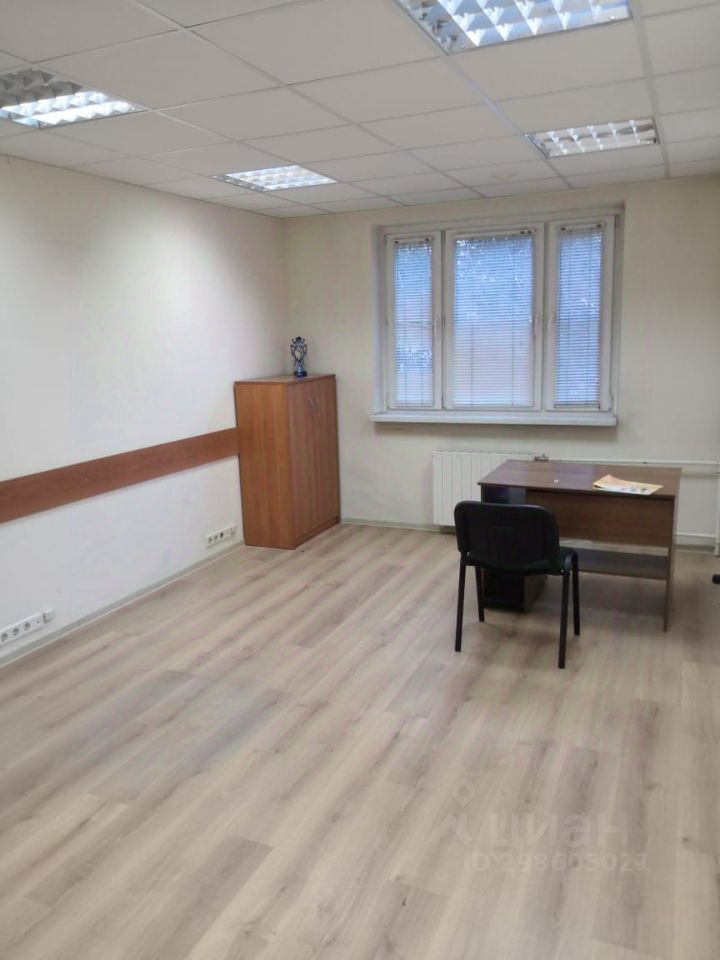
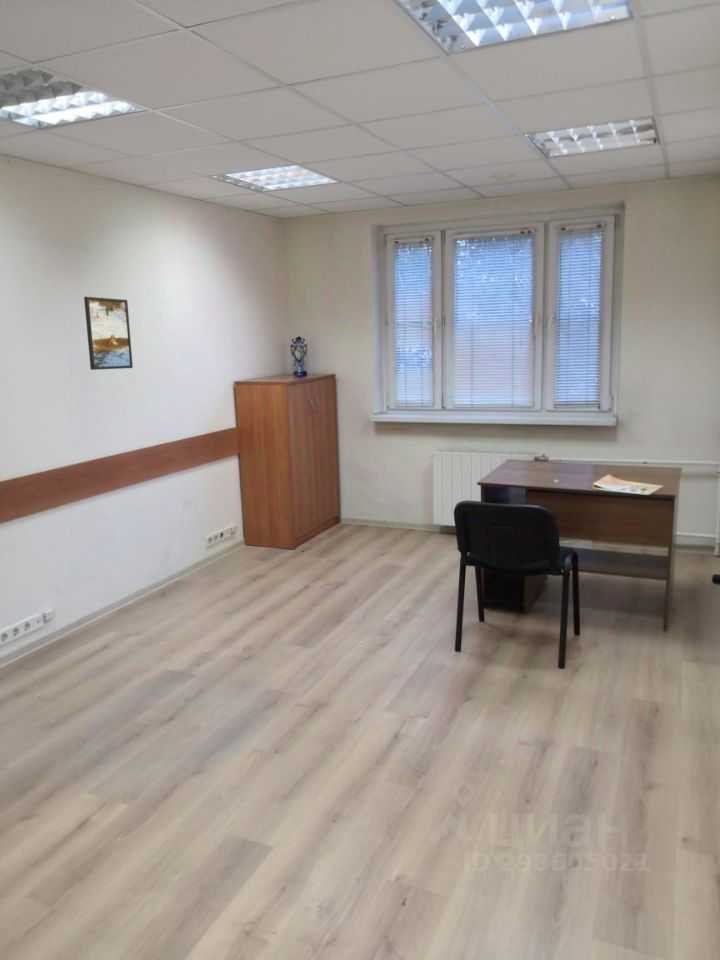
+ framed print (109, 333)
